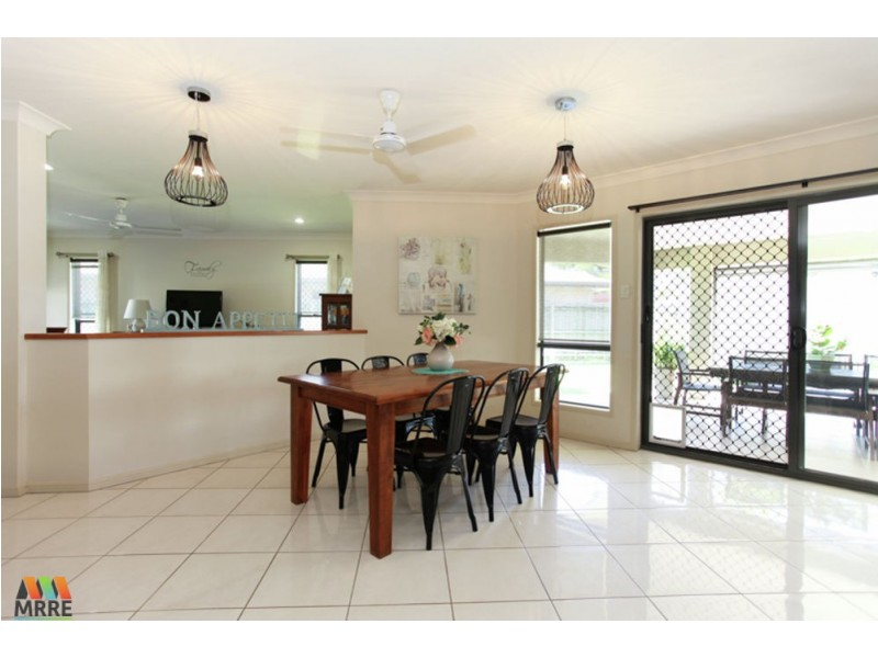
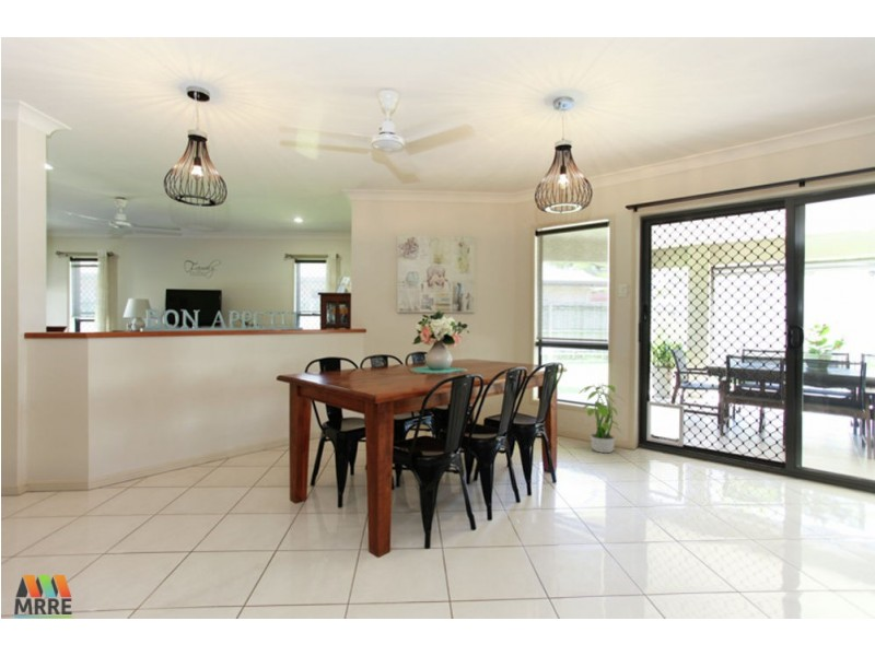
+ potted plant (597, 415)
